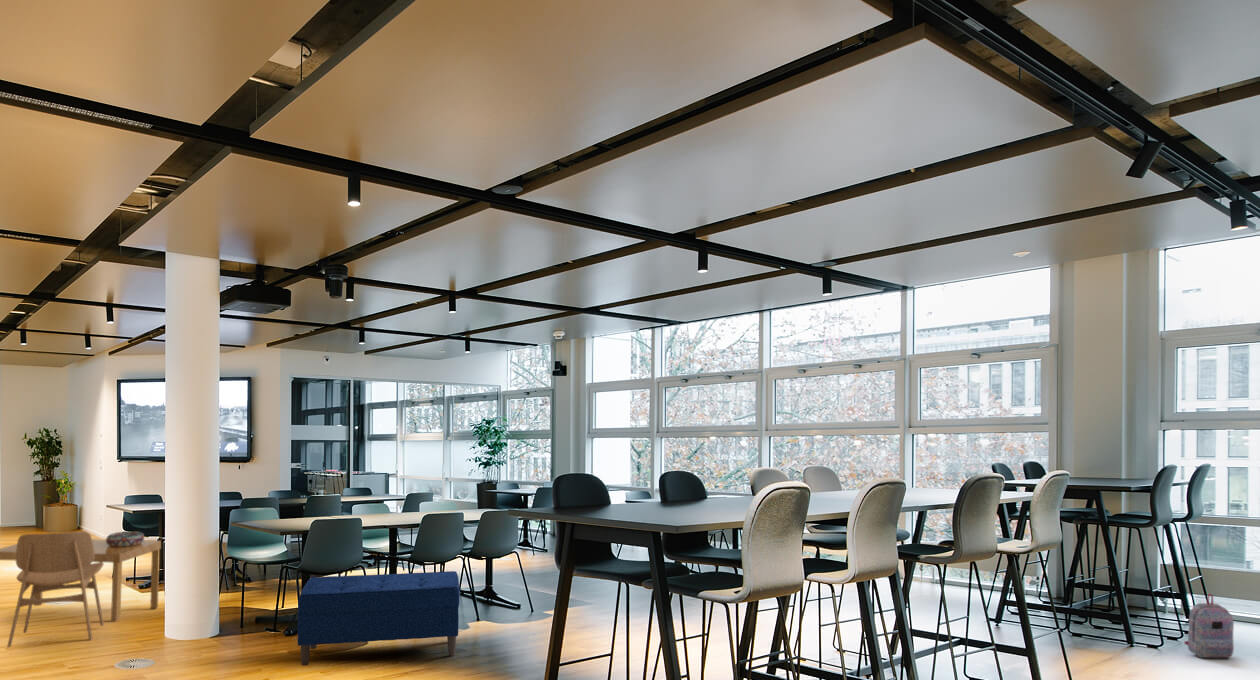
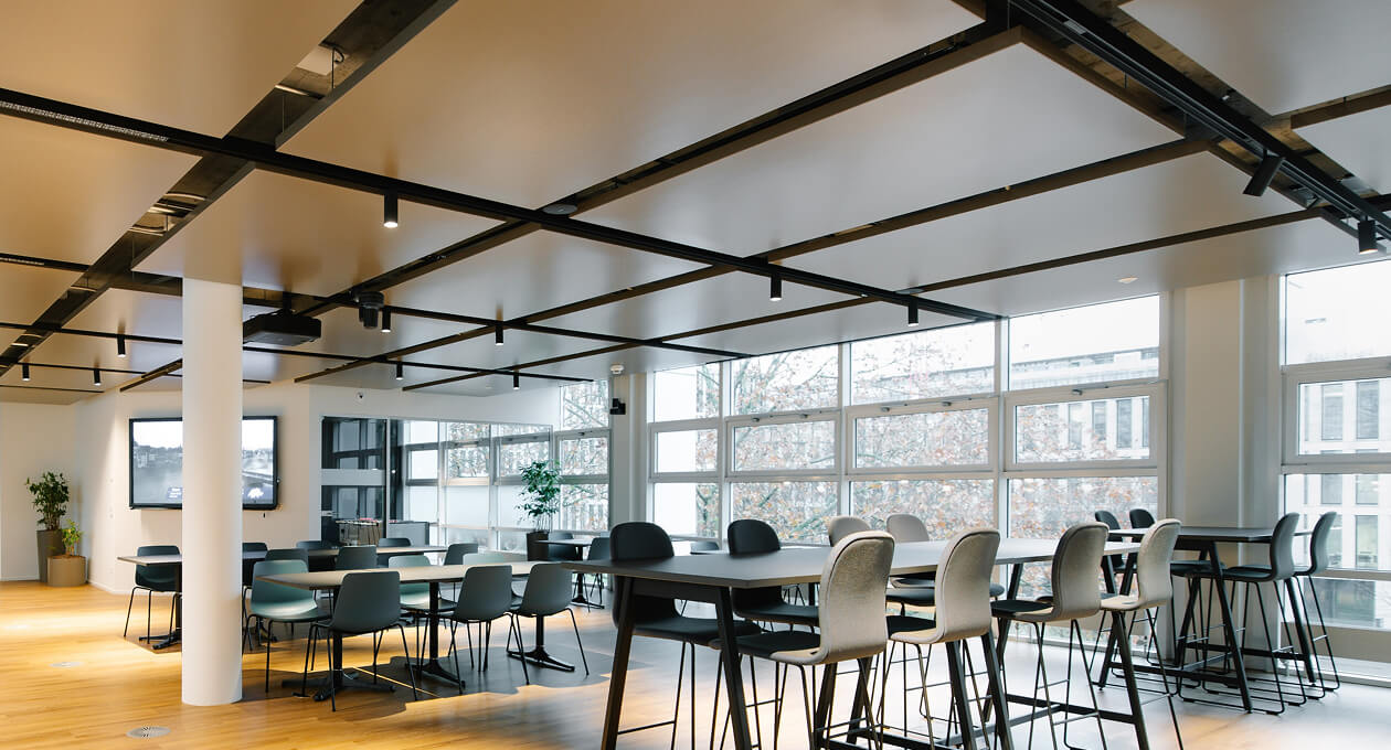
- backpack (1209, 624)
- bench (382, 617)
- dining chair (59, 582)
- decorative bowl (125, 538)
- dining table (93, 561)
